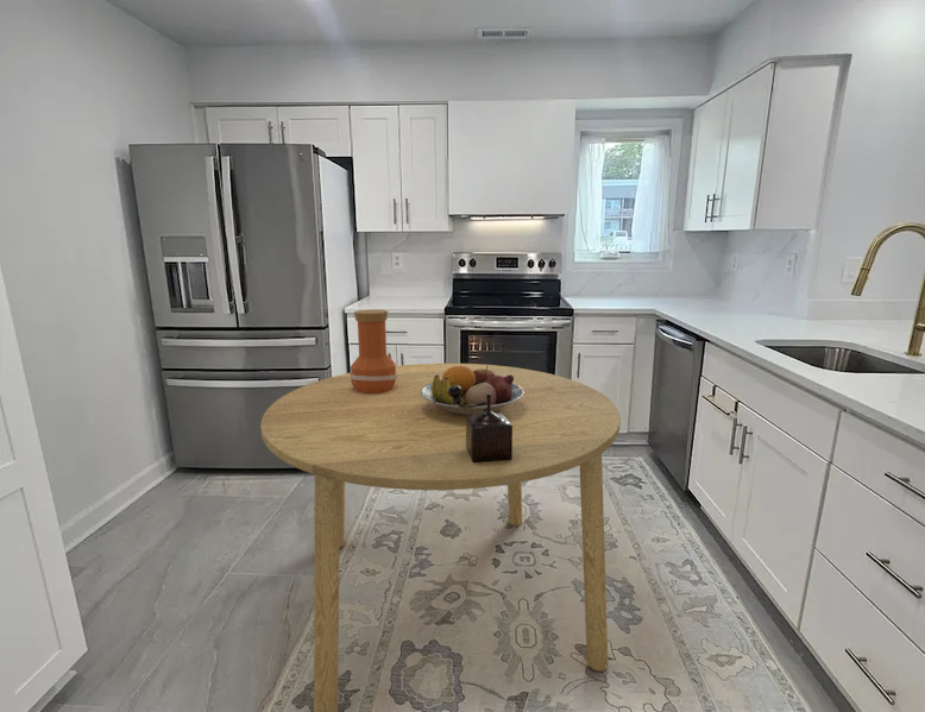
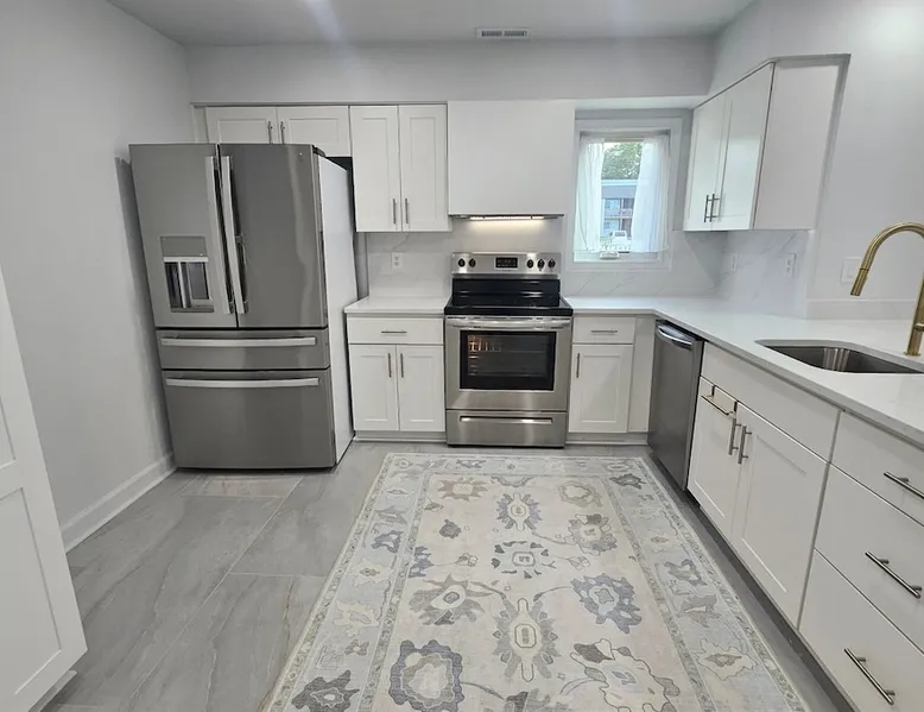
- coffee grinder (478, 420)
- vase (372, 349)
- fruit bowl (471, 385)
- dining table (443, 489)
